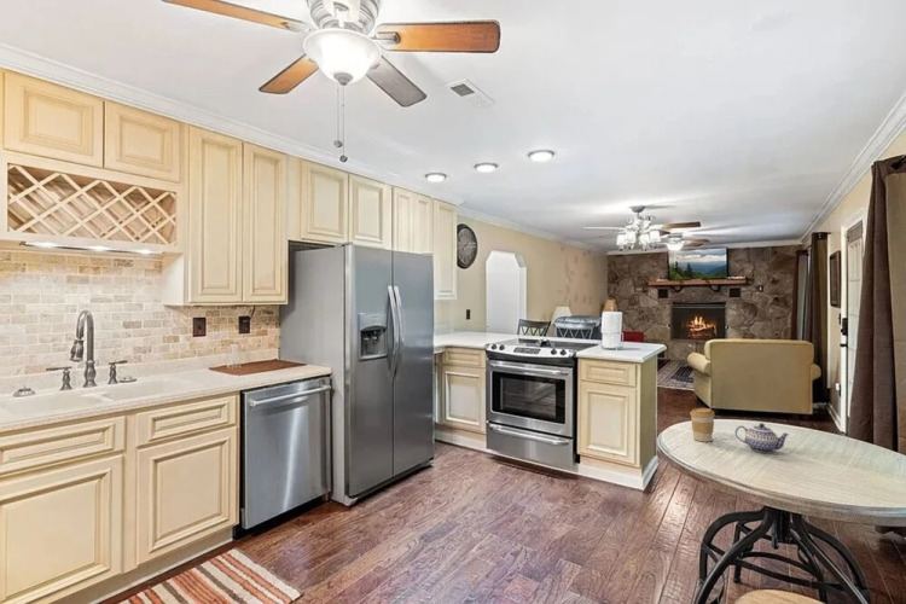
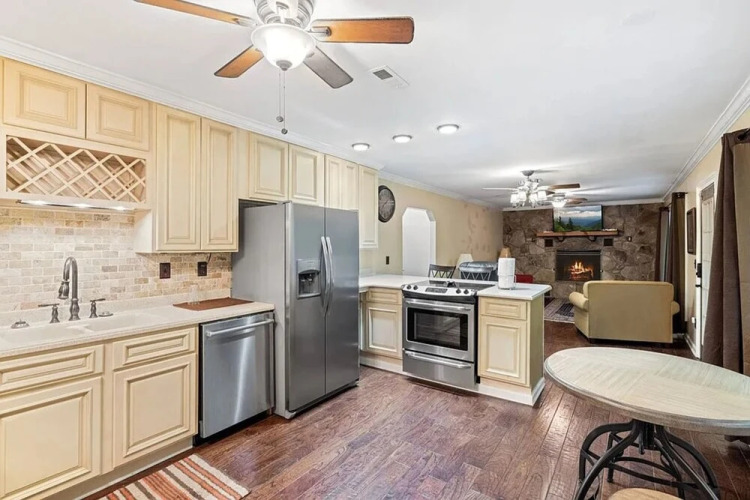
- coffee cup (702, 424)
- teapot (761, 436)
